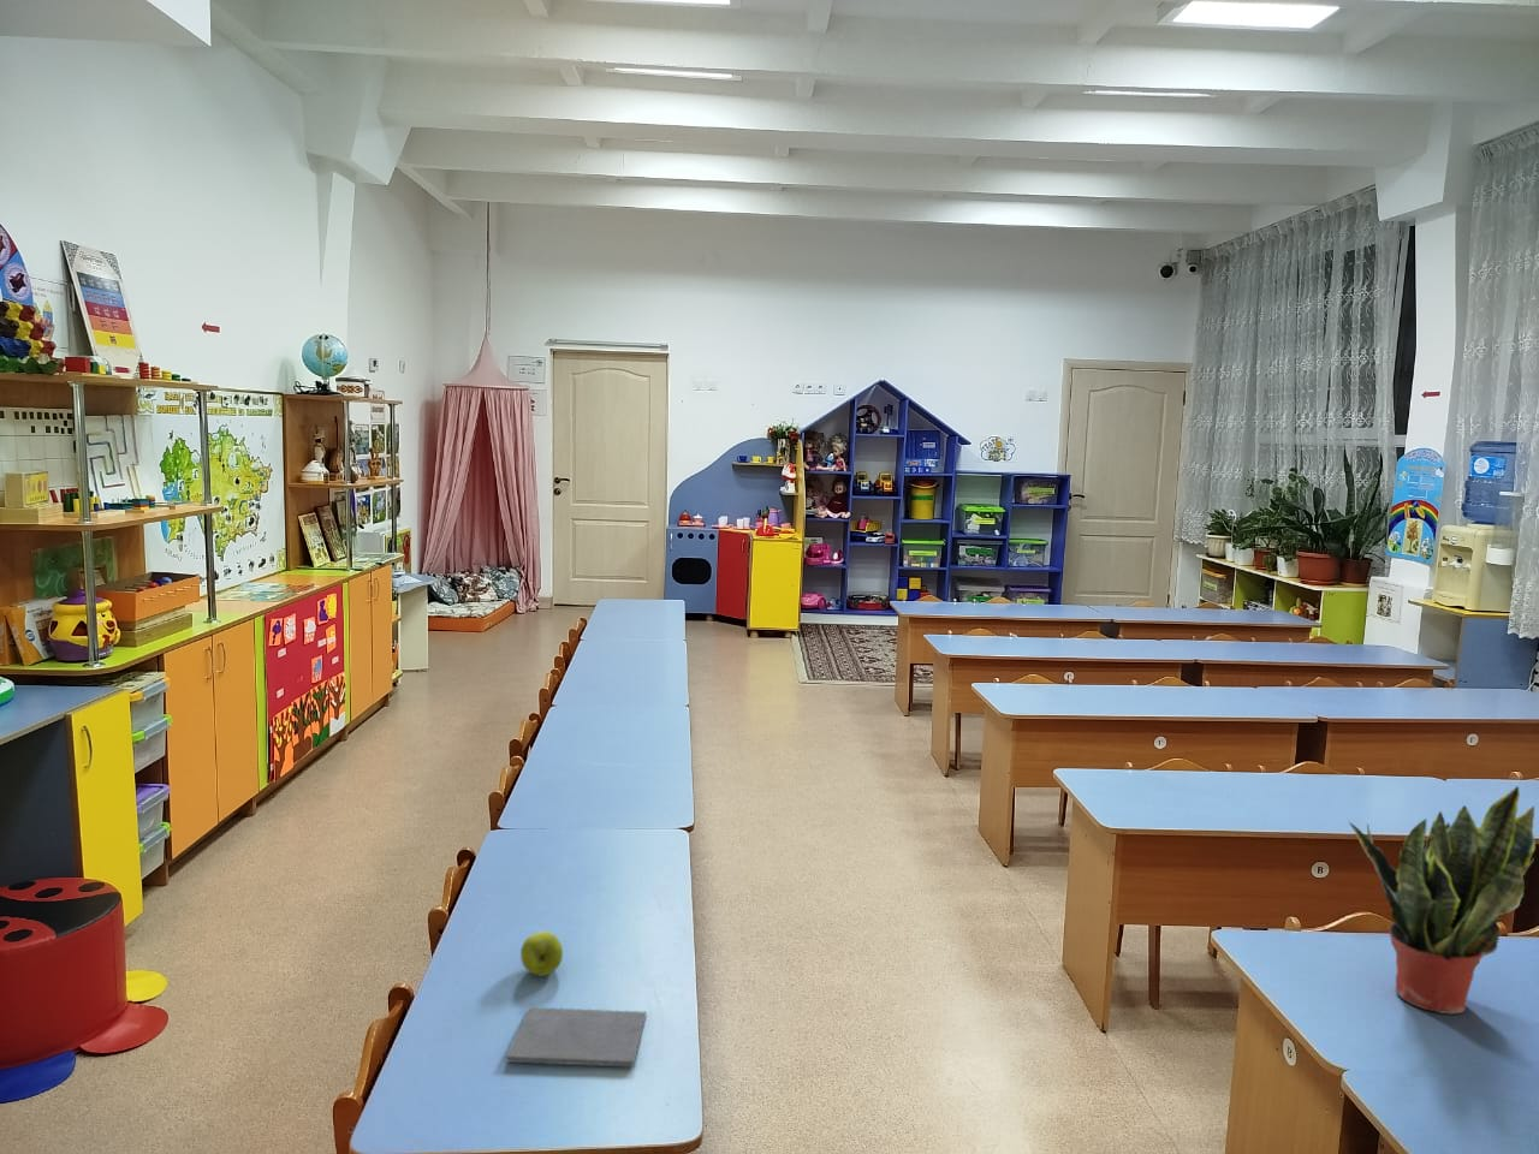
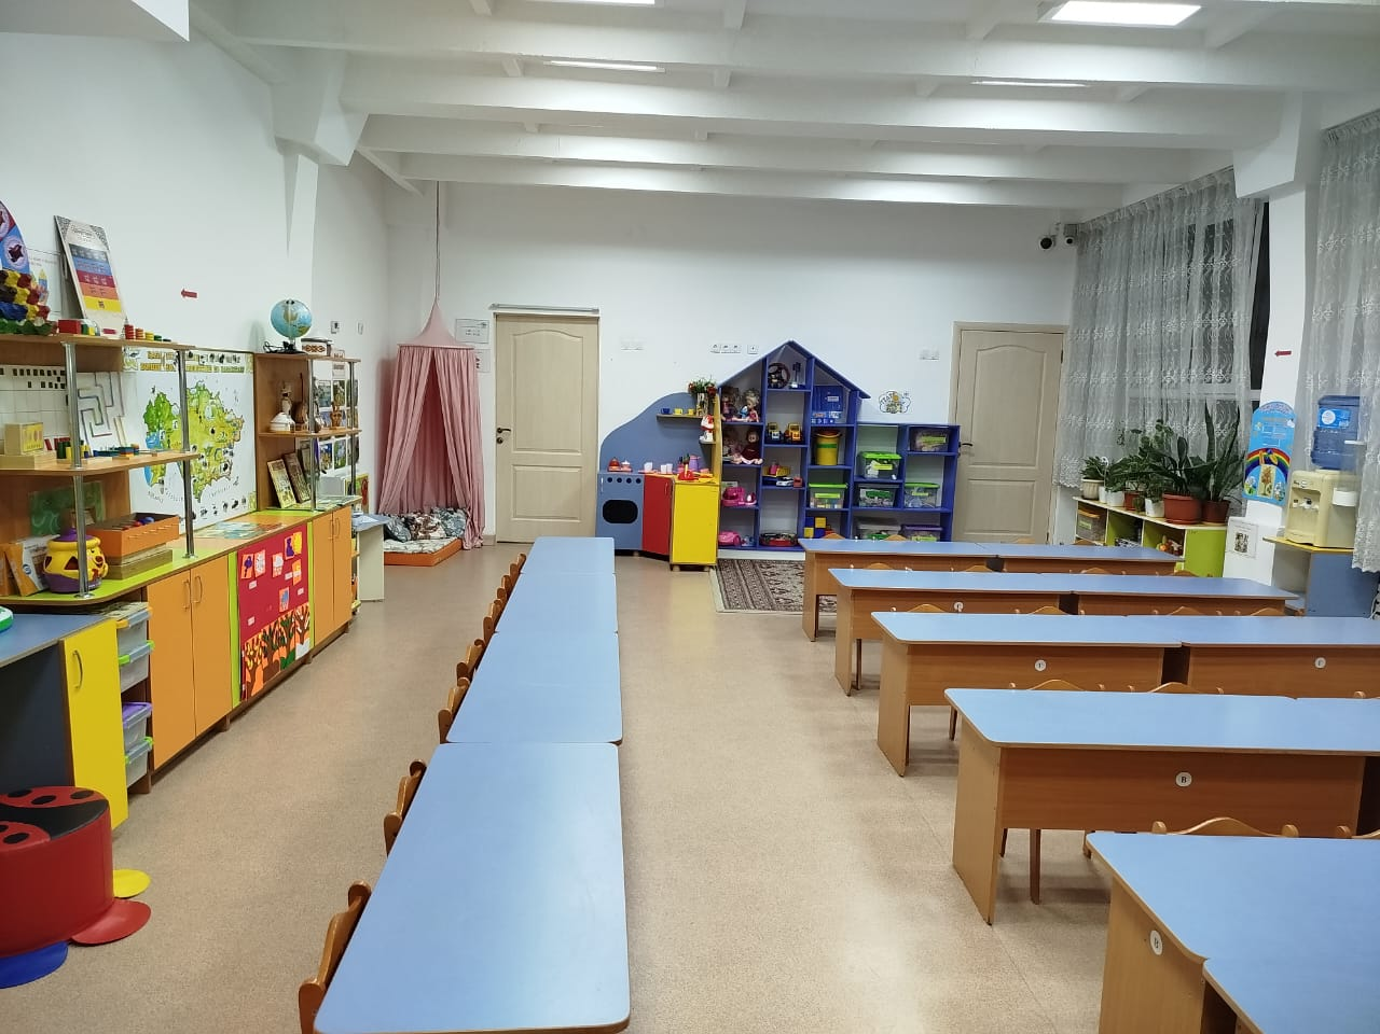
- potted plant (1446, 882)
- apple (540, 952)
- notepad (578, 1035)
